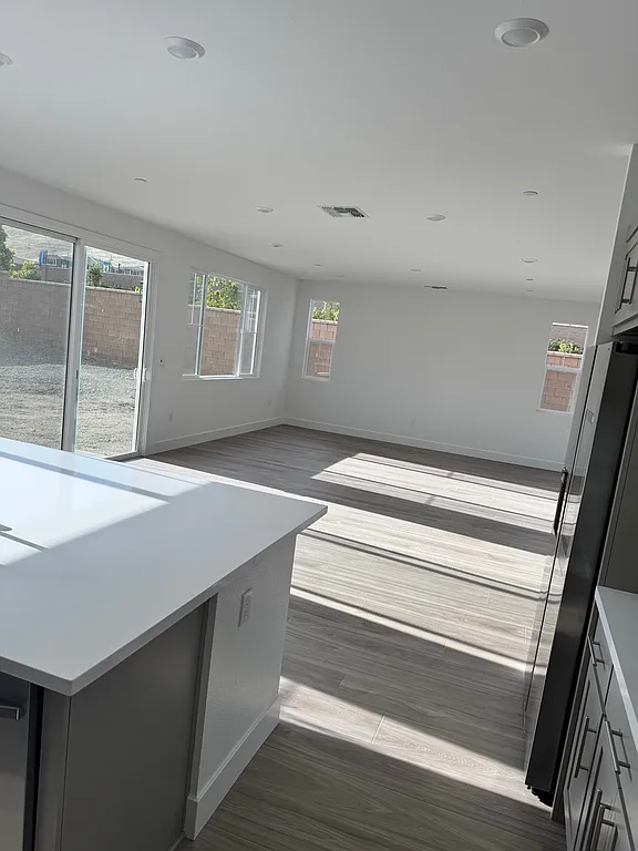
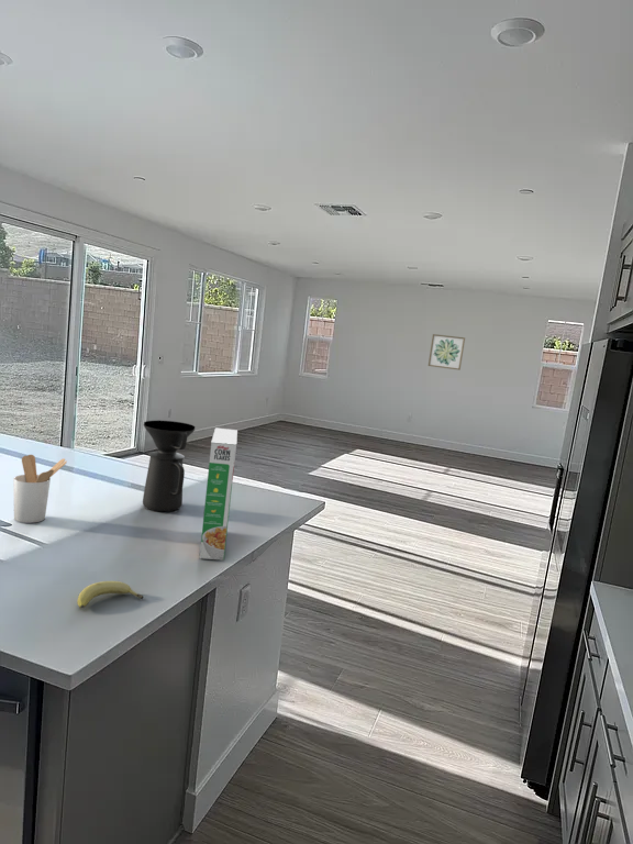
+ fruit (108, 592)
+ coffee maker (166, 465)
+ cereal box (219, 490)
+ utensil holder (41, 488)
+ wall art (446, 352)
